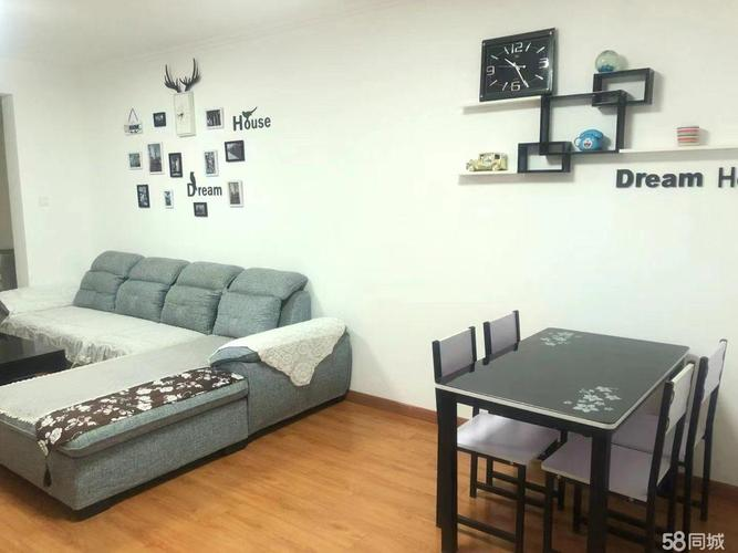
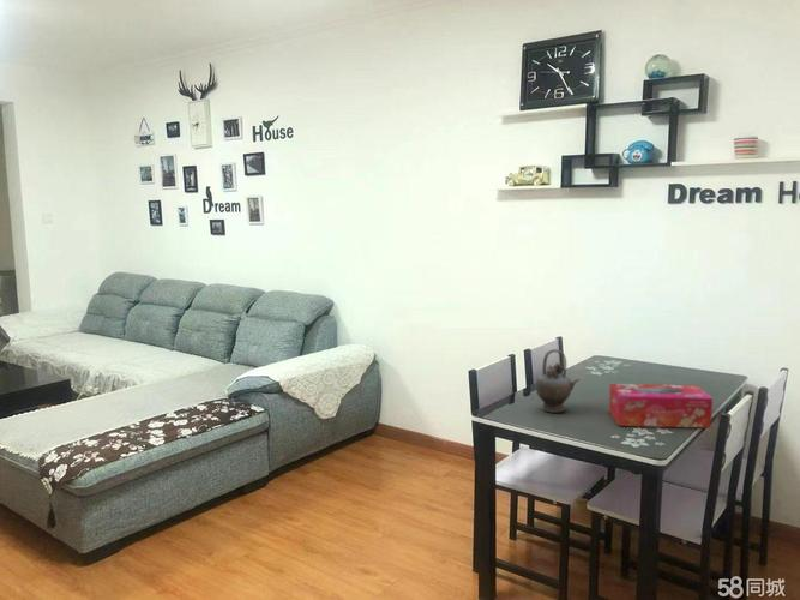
+ tissue box (658, 404)
+ teapot (557, 380)
